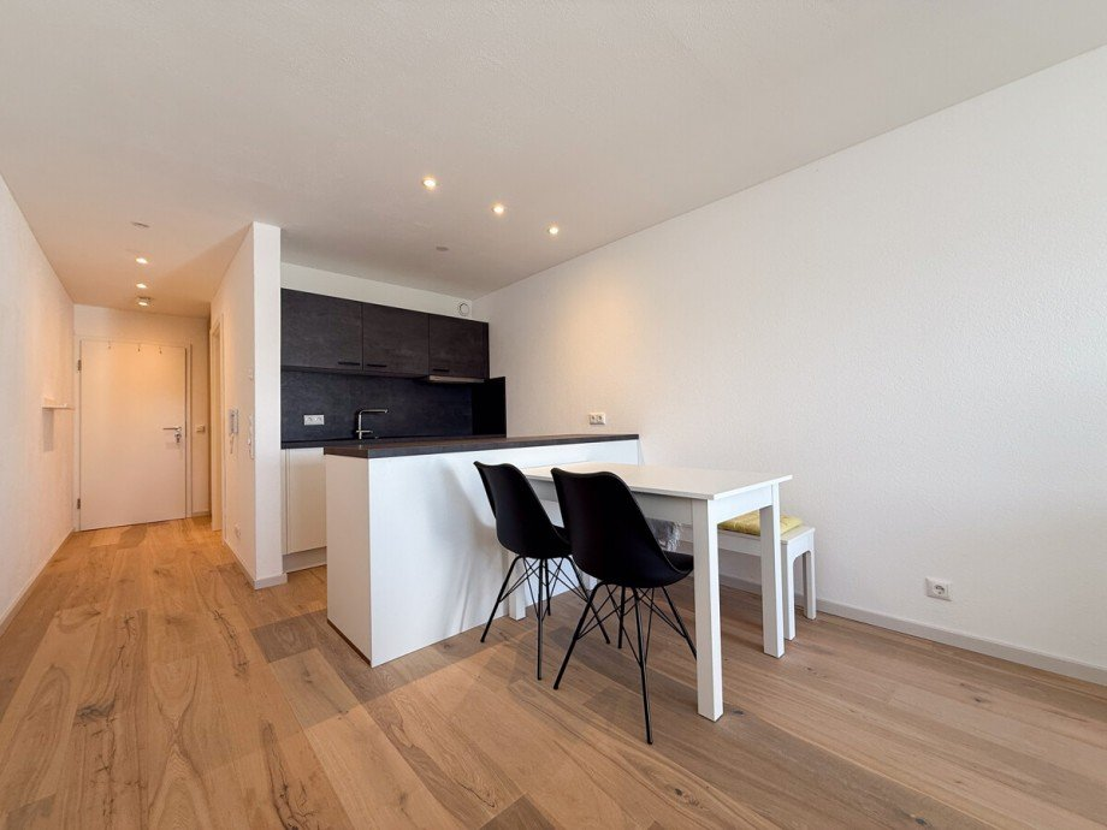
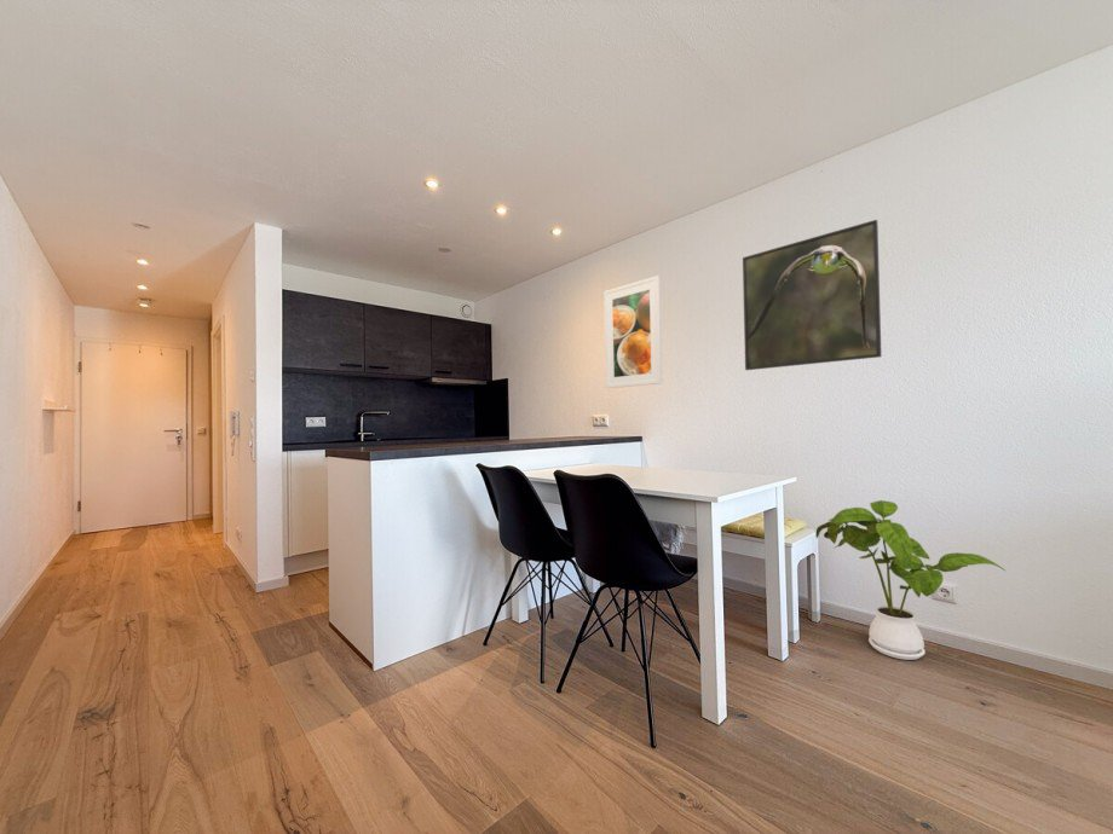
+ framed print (805, 302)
+ house plant (899, 577)
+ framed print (632, 335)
